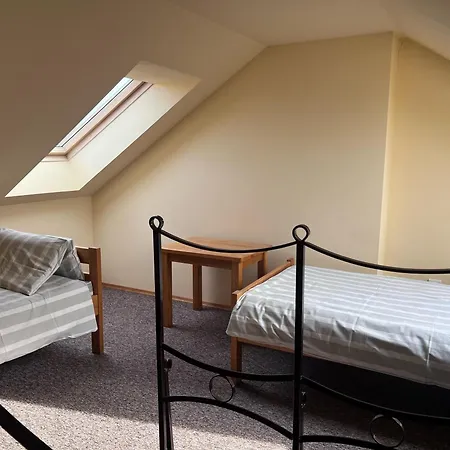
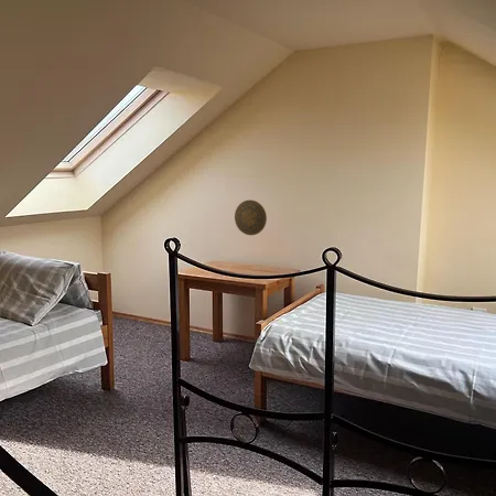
+ decorative plate (249, 217)
